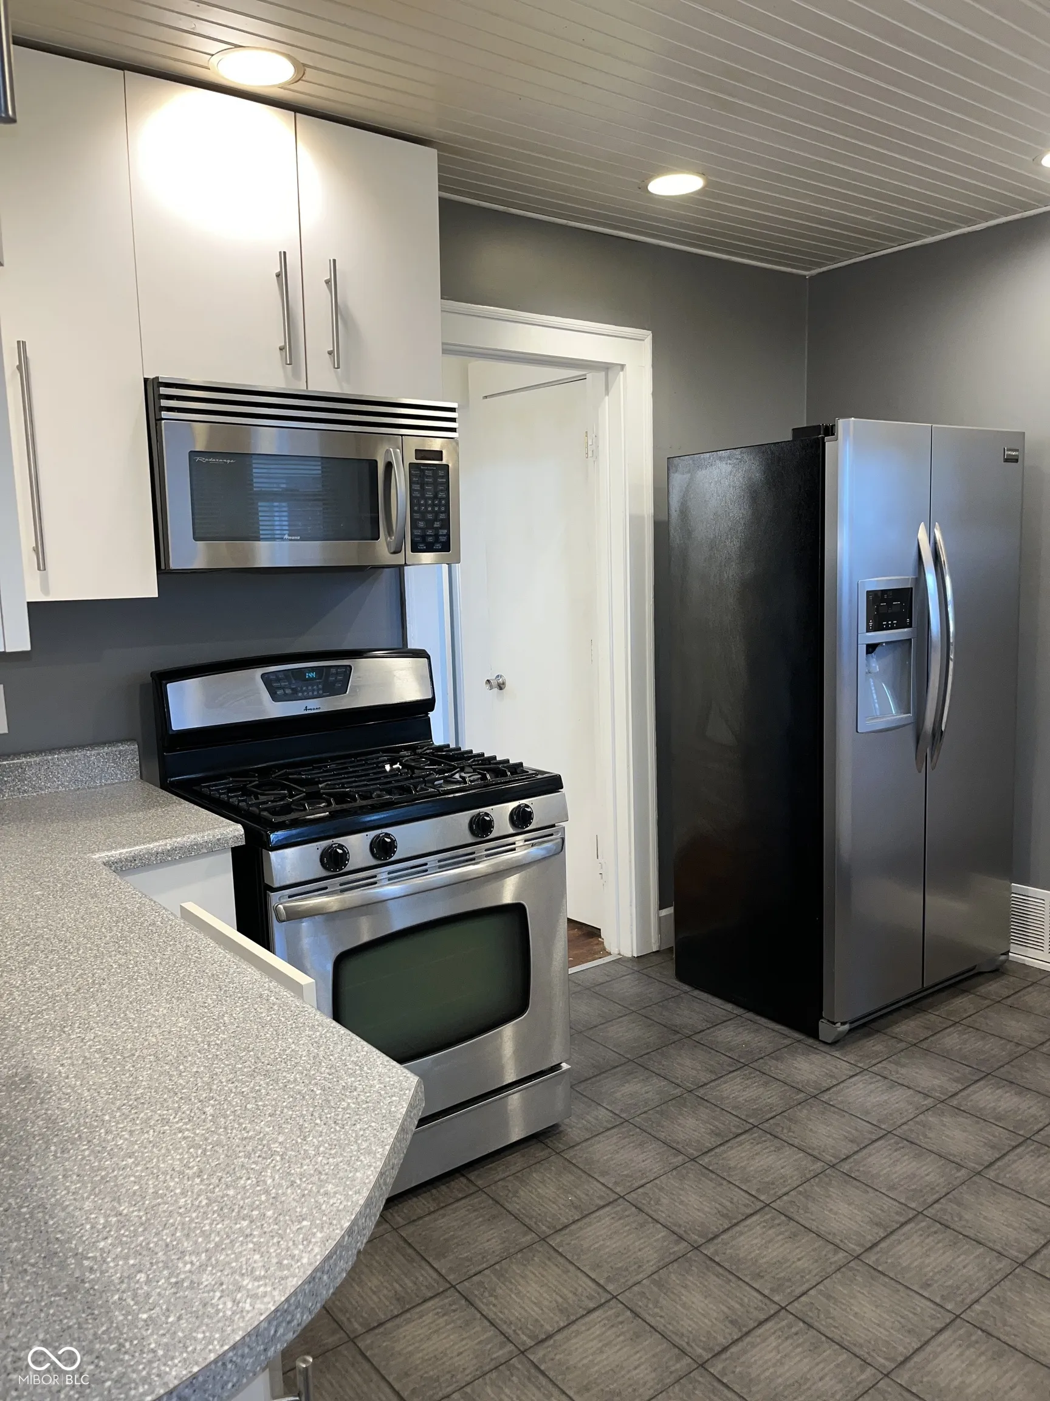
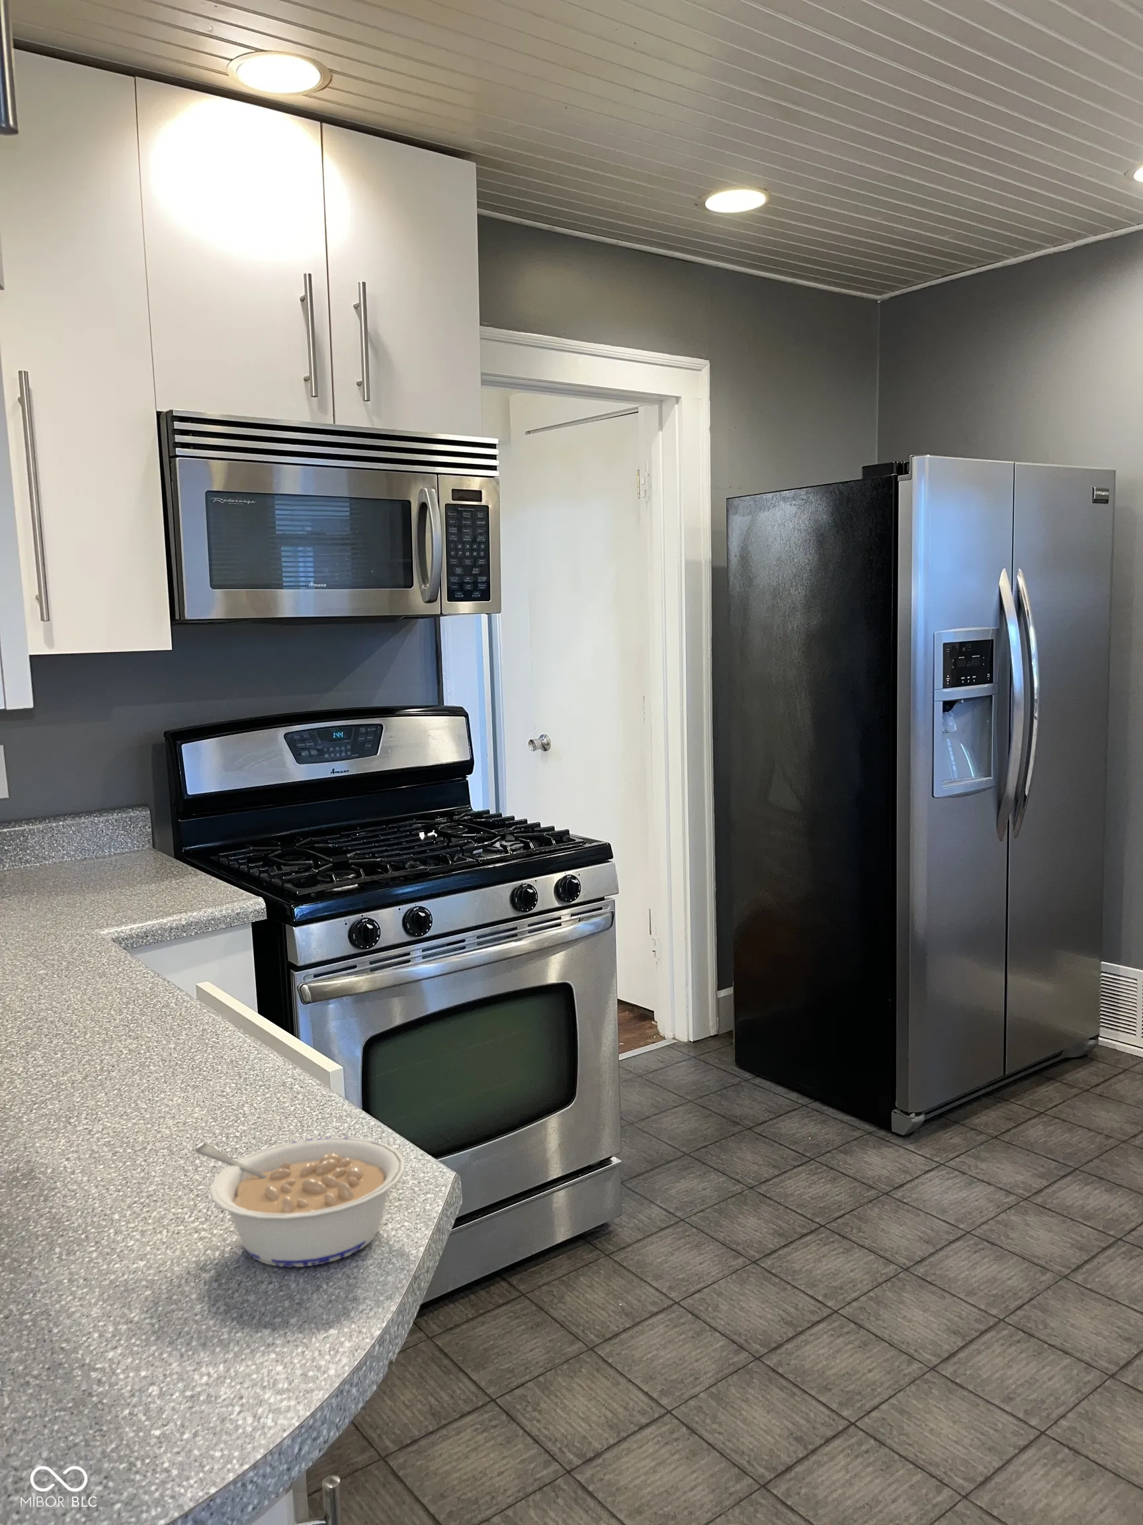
+ legume (303, 1200)
